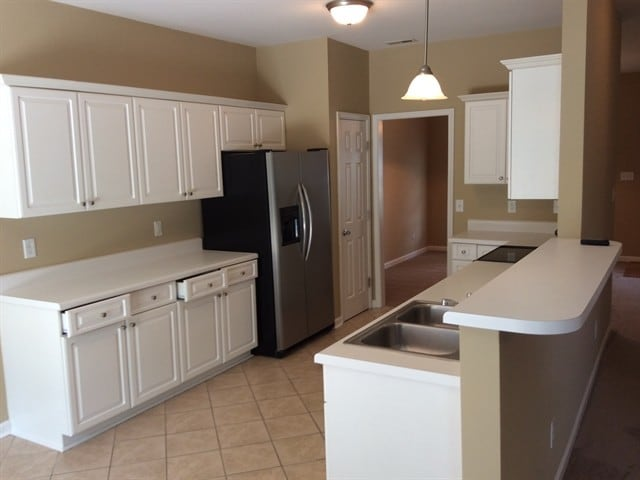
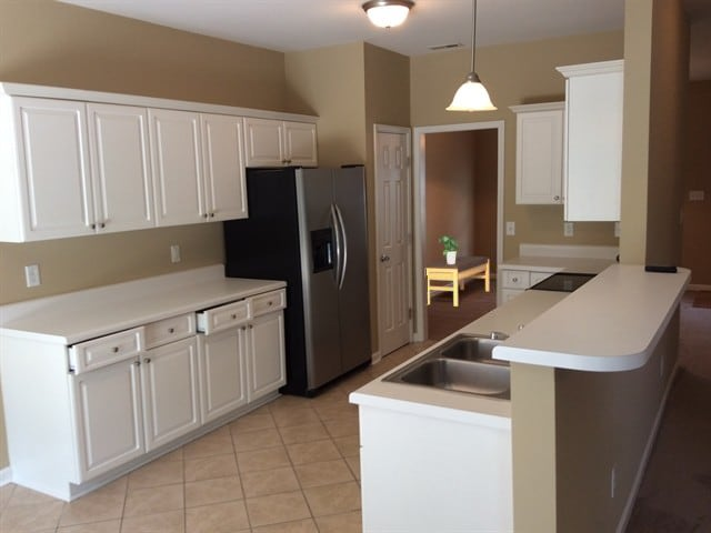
+ potted plant (449, 249)
+ bench (459, 279)
